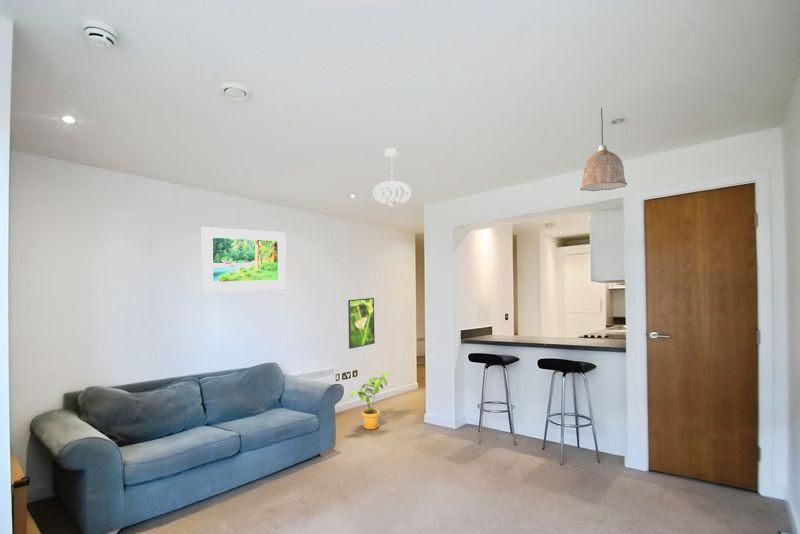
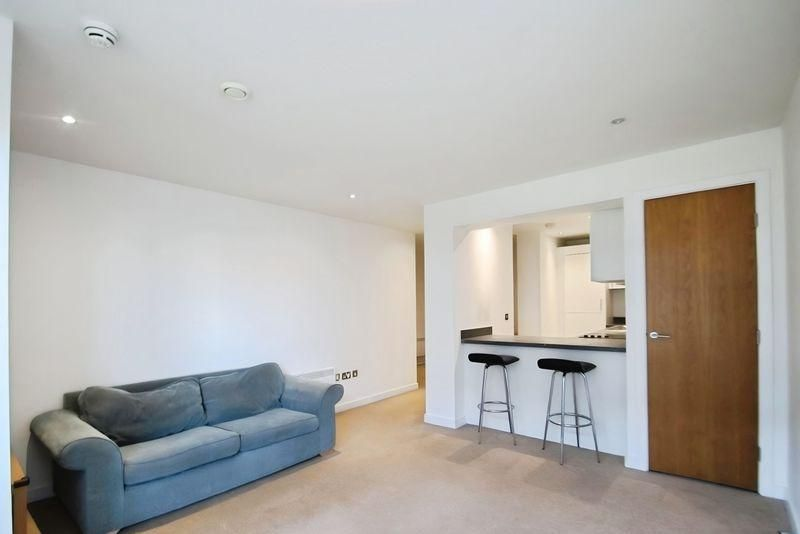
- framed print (247, 260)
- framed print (361, 322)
- pendant light (391, 180)
- house plant (367, 401)
- pendant lamp (602, 147)
